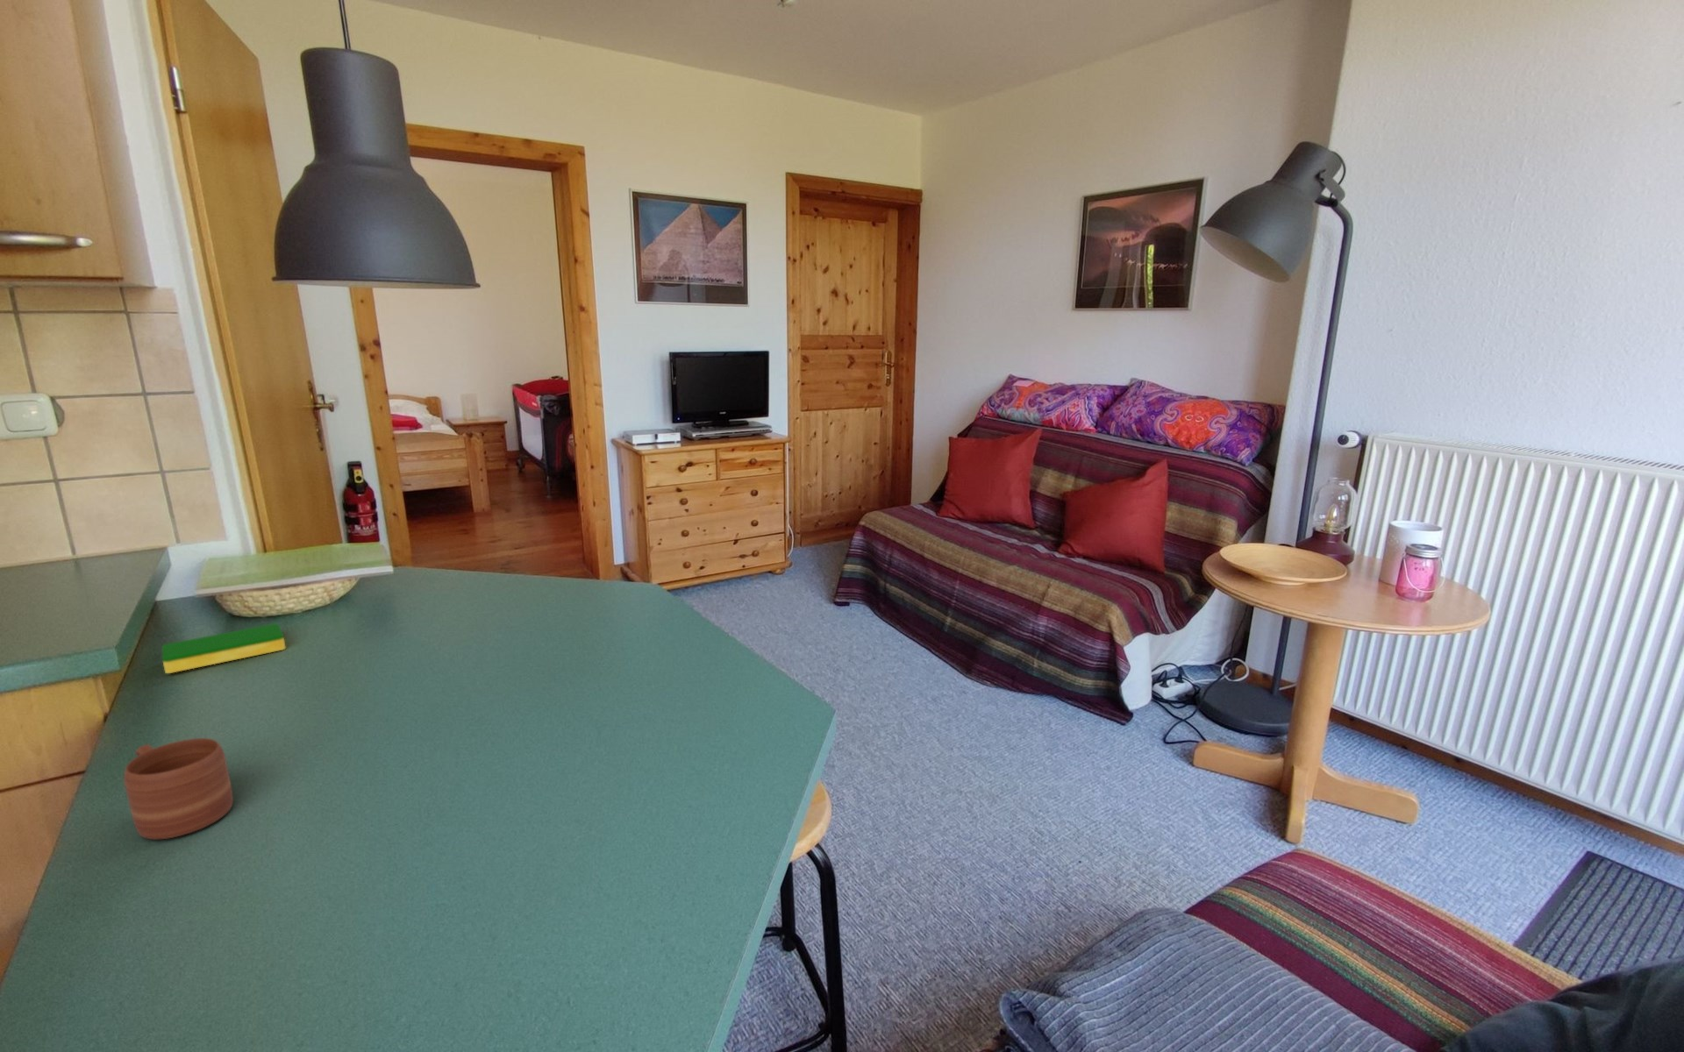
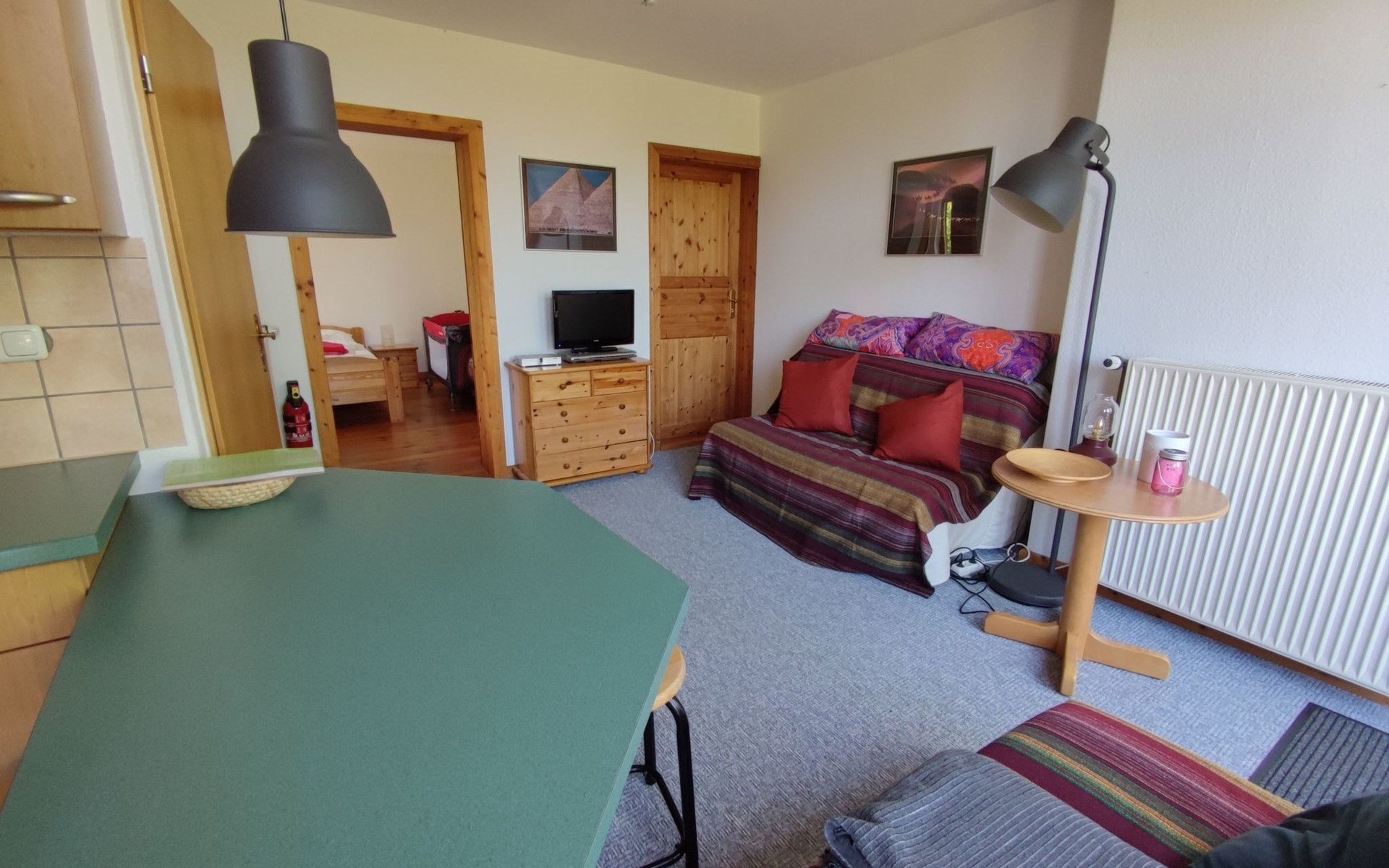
- mug (173, 778)
- dish sponge (224, 647)
